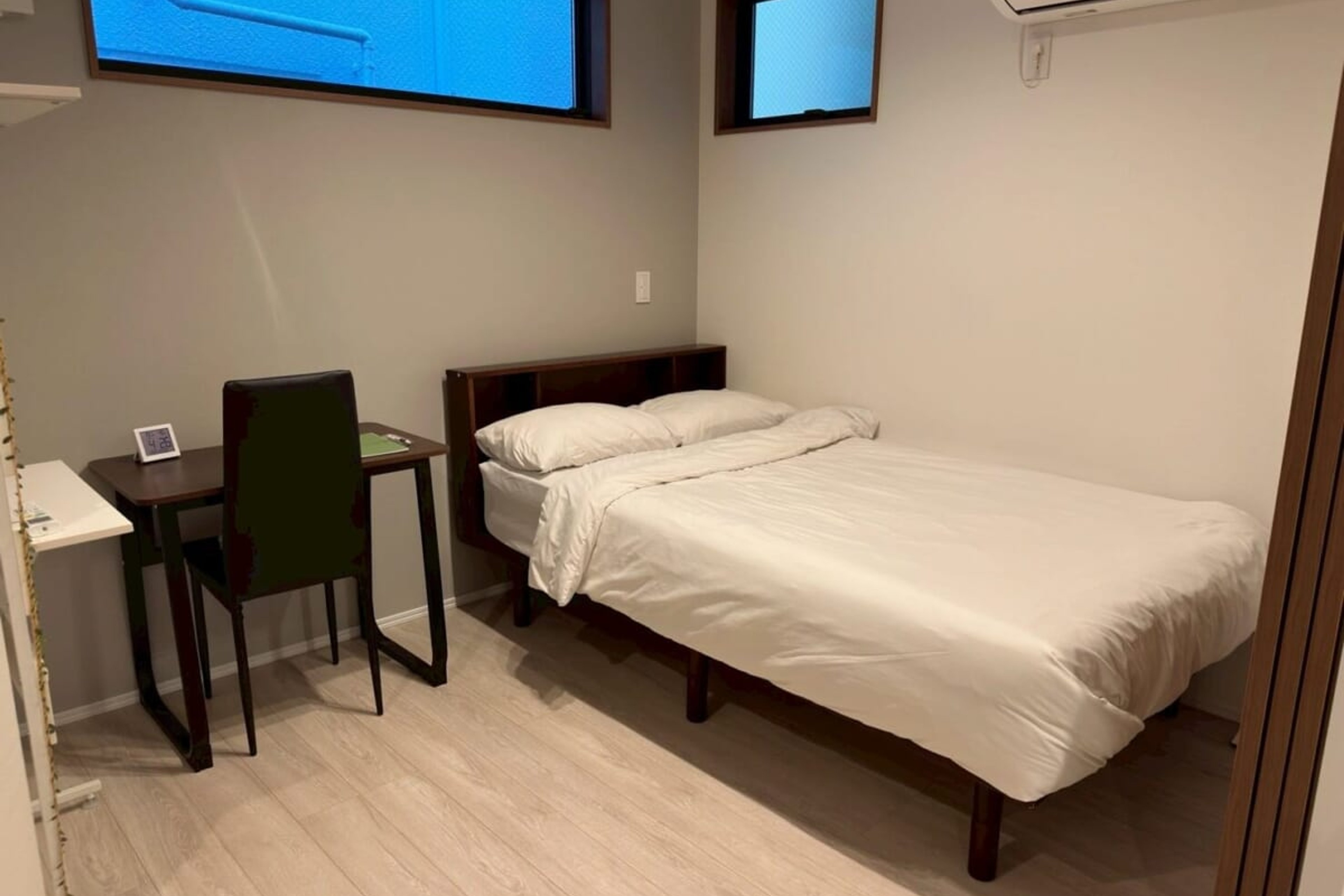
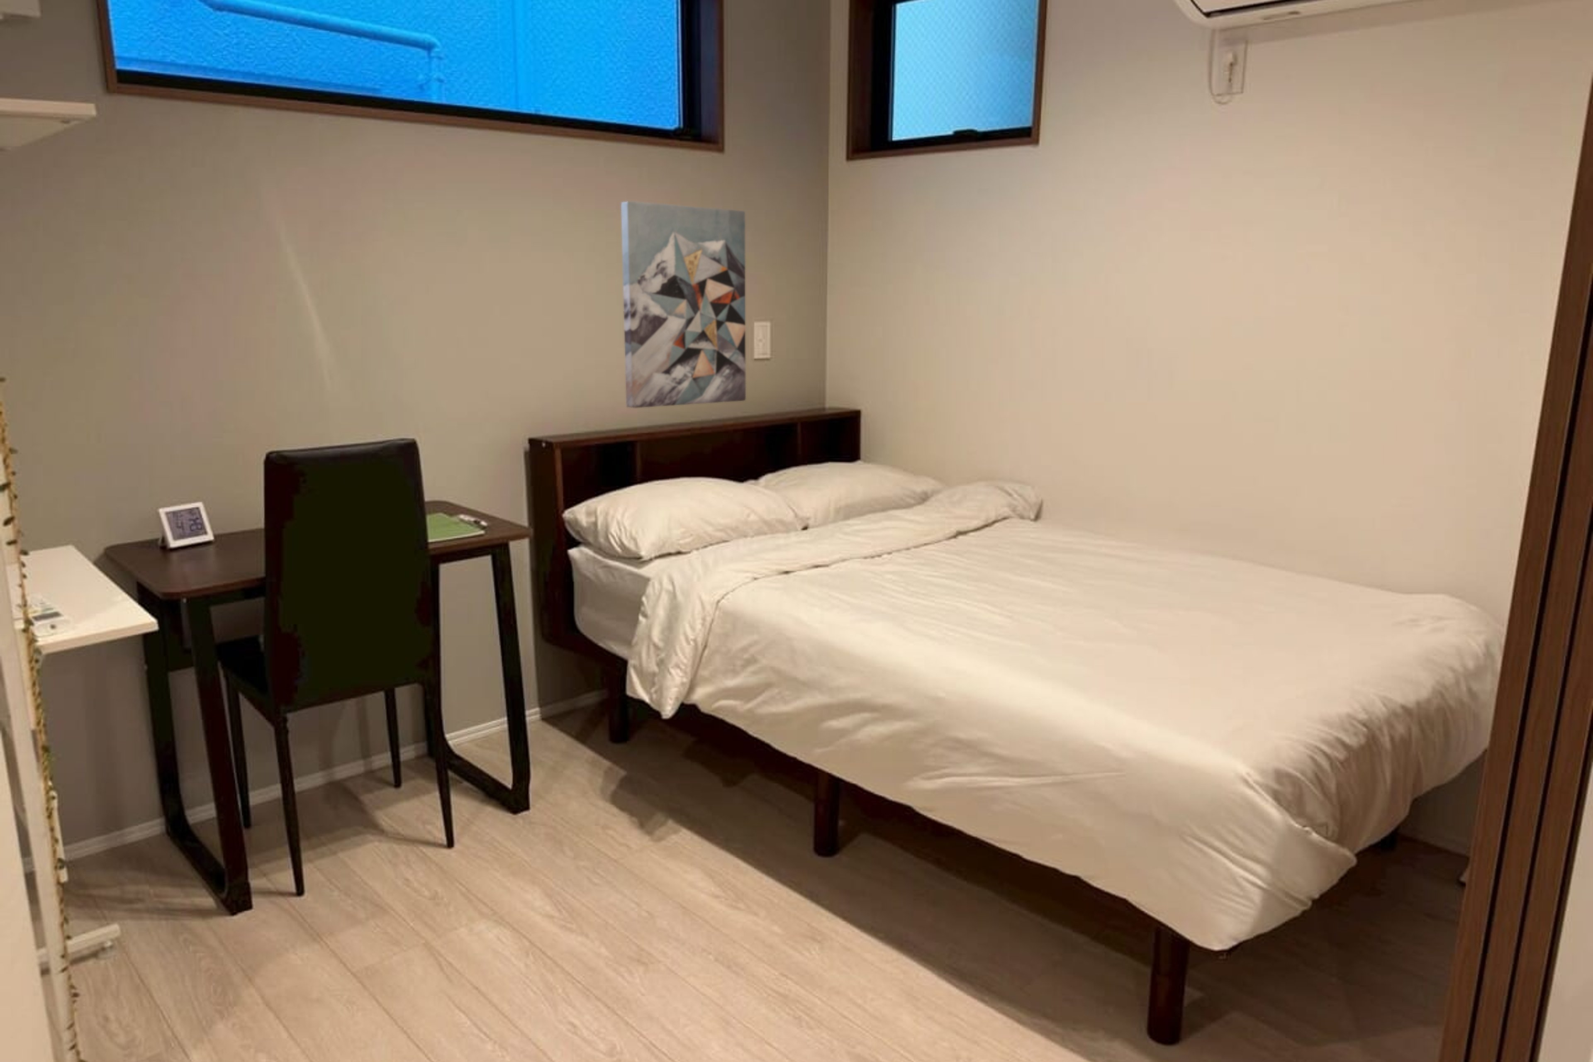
+ wall art (686, 307)
